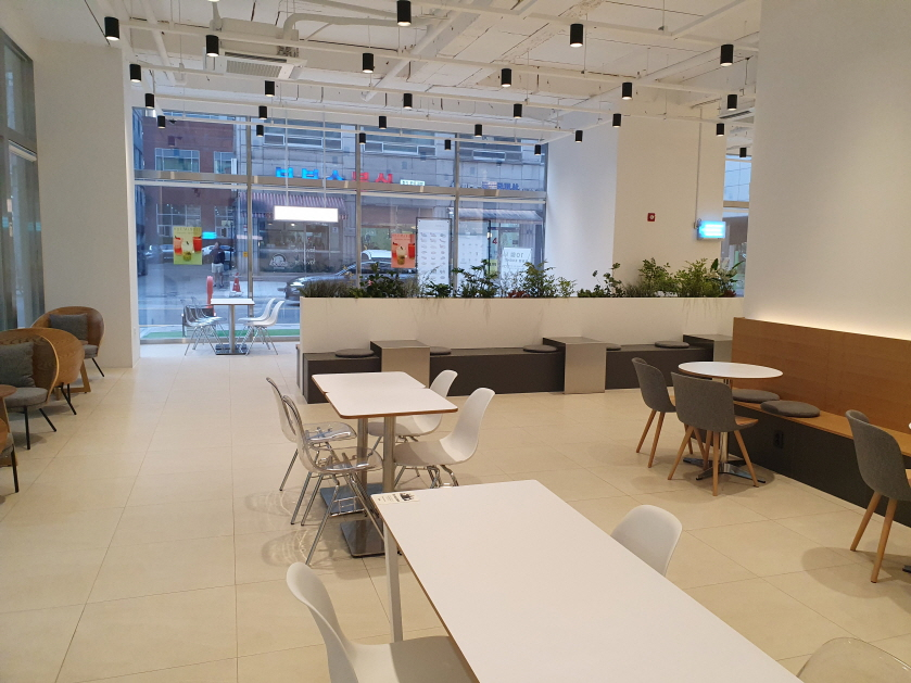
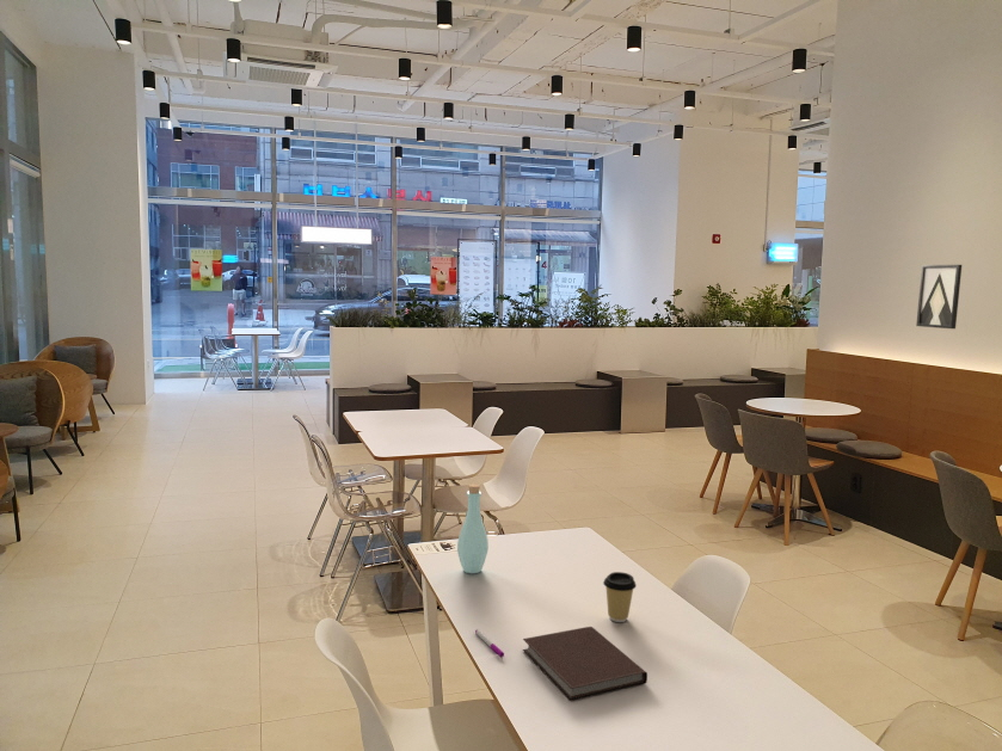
+ wall art (938, 296)
+ coffee cup (619, 597)
+ notebook (582, 660)
+ pen (488, 642)
+ bottle (473, 528)
